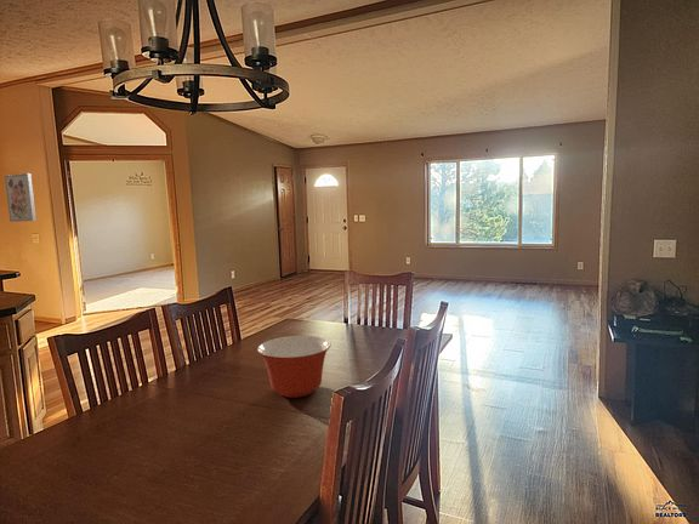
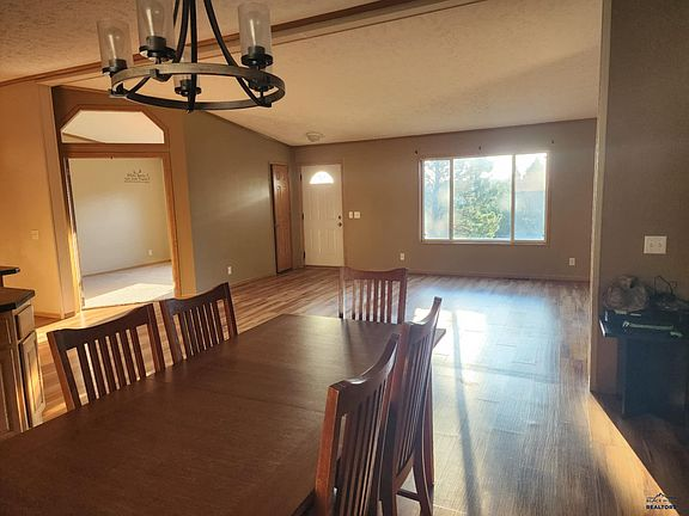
- wall art (19, 198)
- mixing bowl (295, 368)
